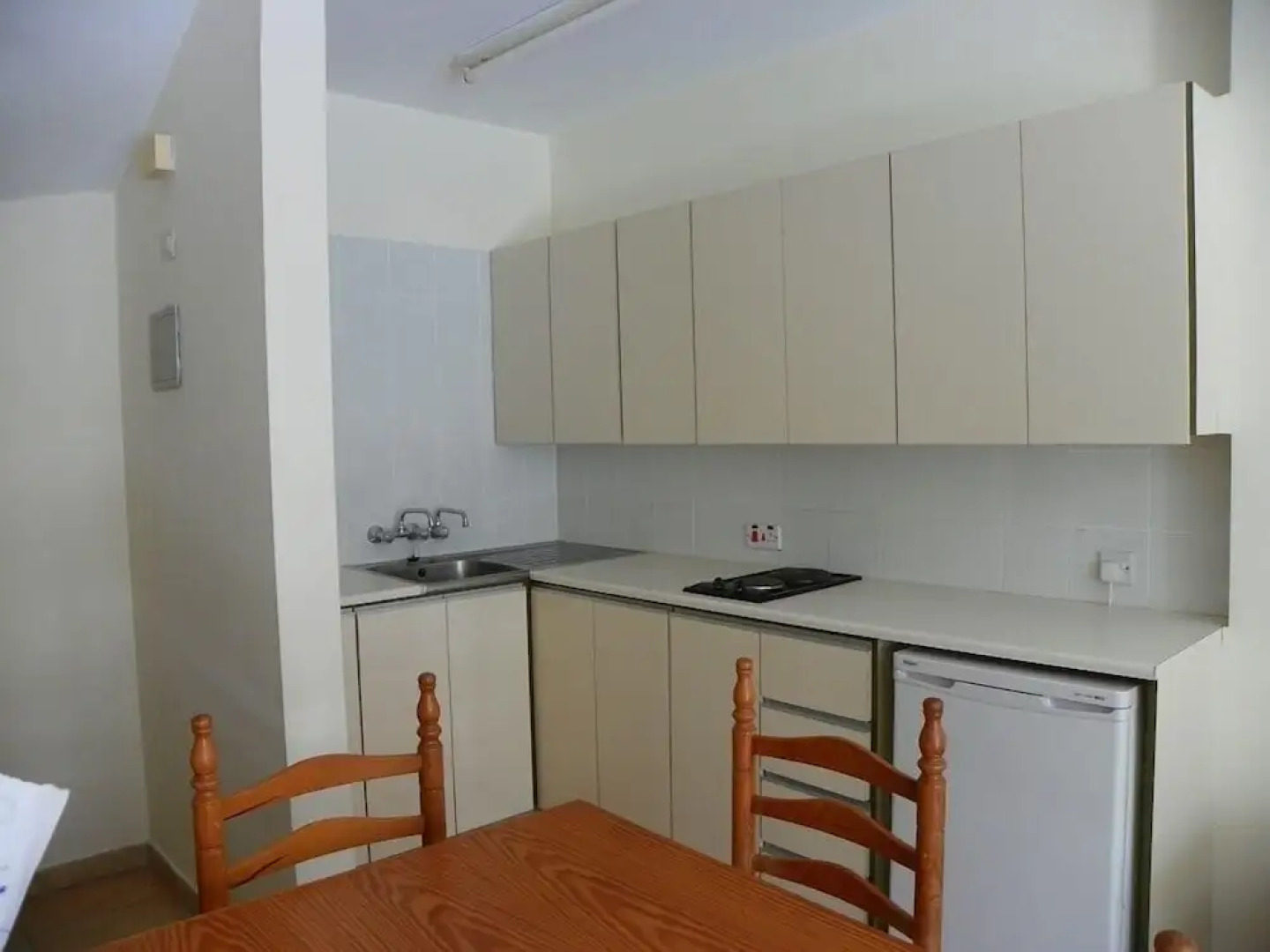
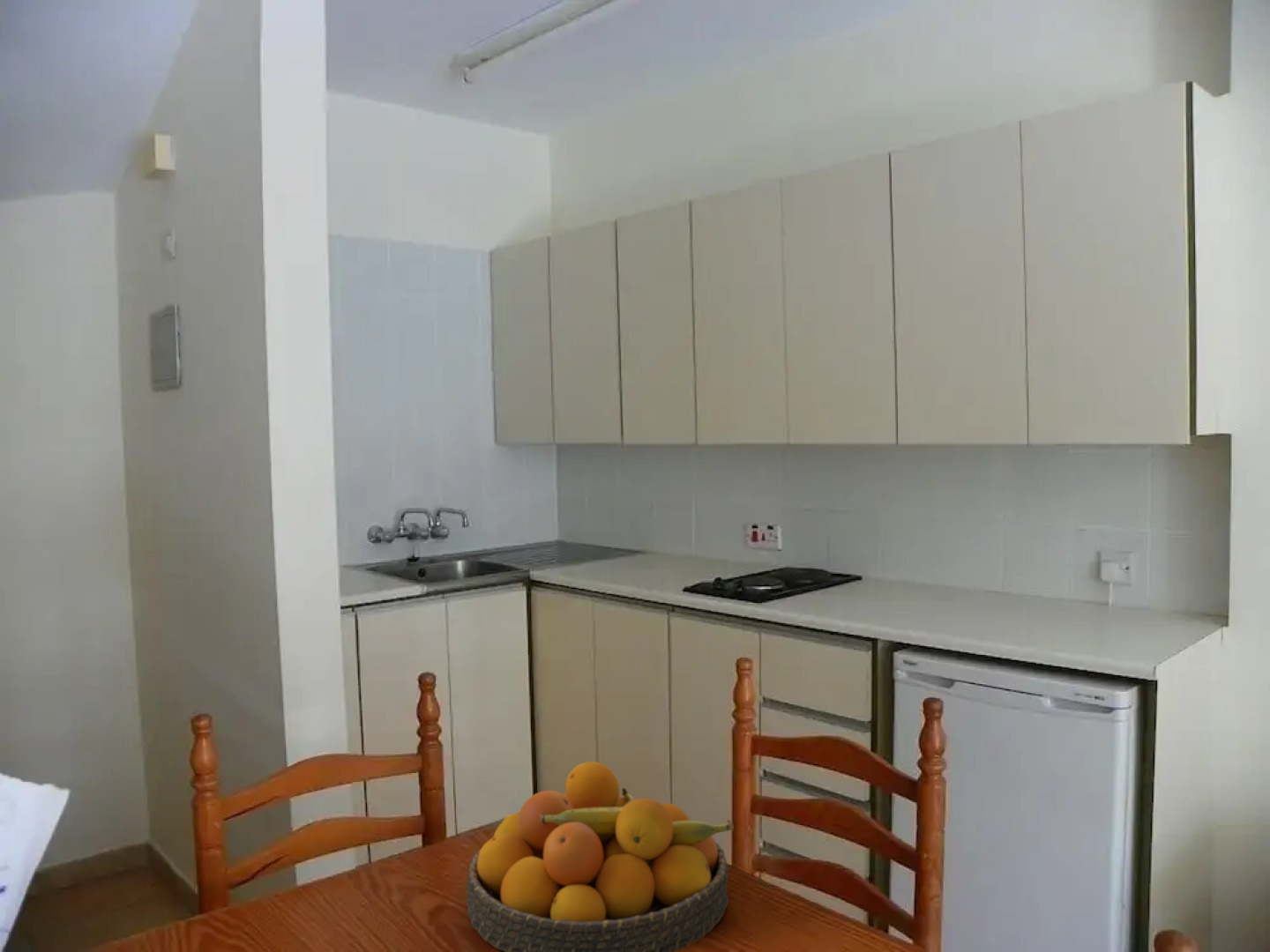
+ fruit bowl (597, 844)
